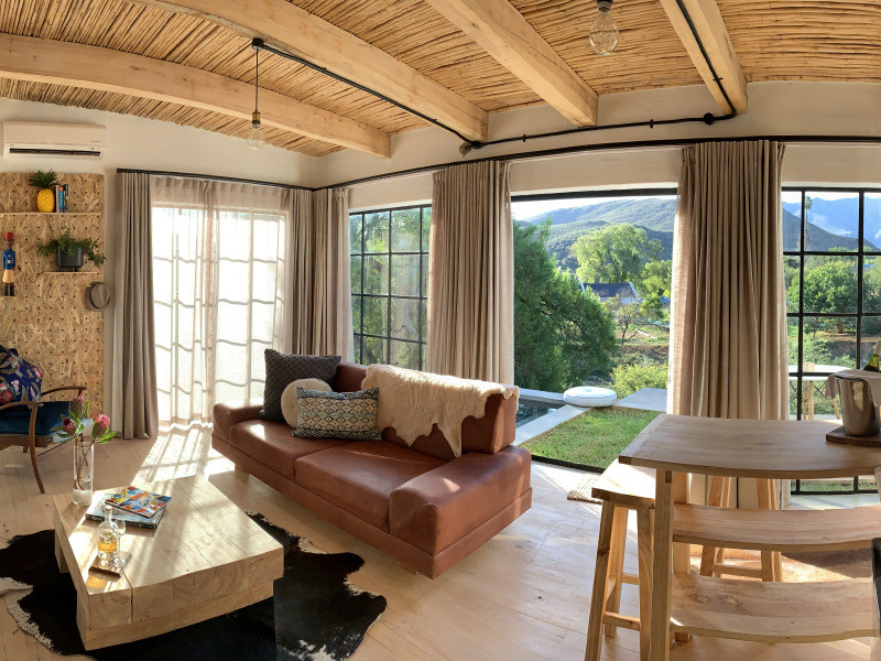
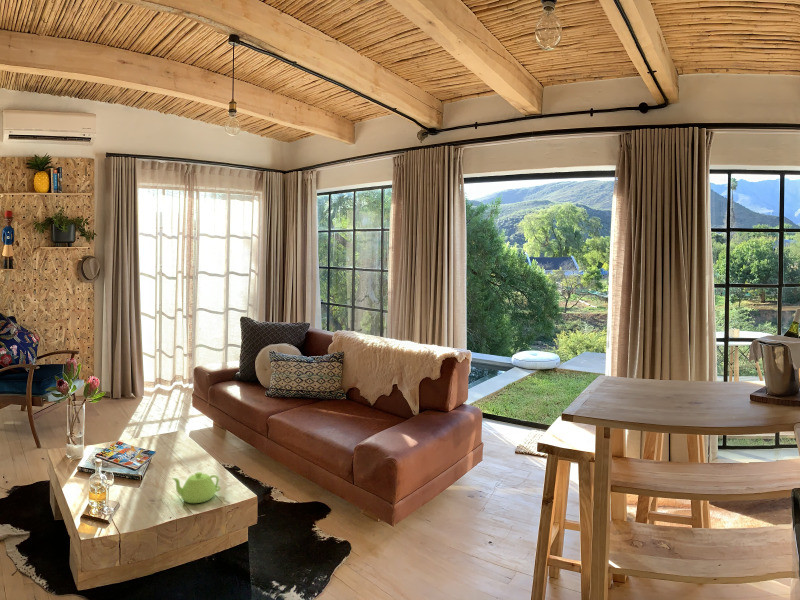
+ teapot (196, 485)
